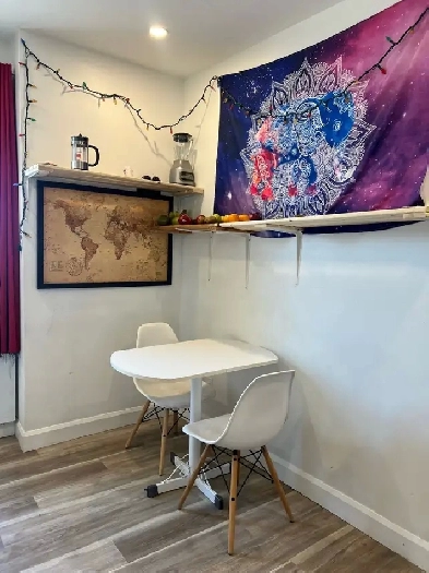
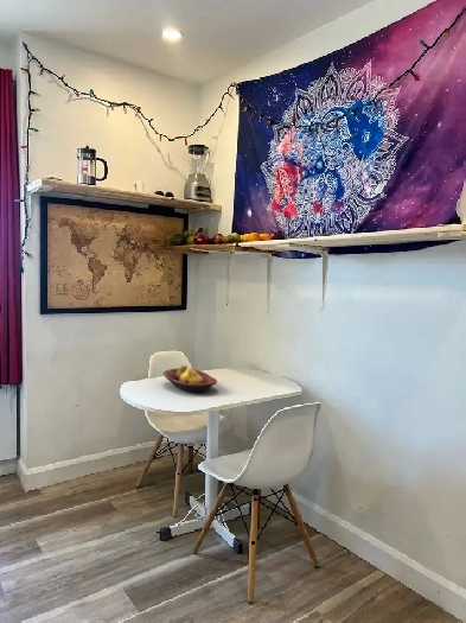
+ fruit bowl (189, 376)
